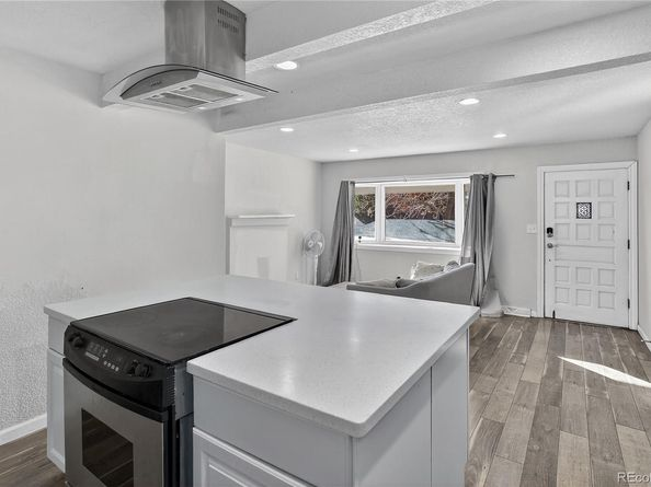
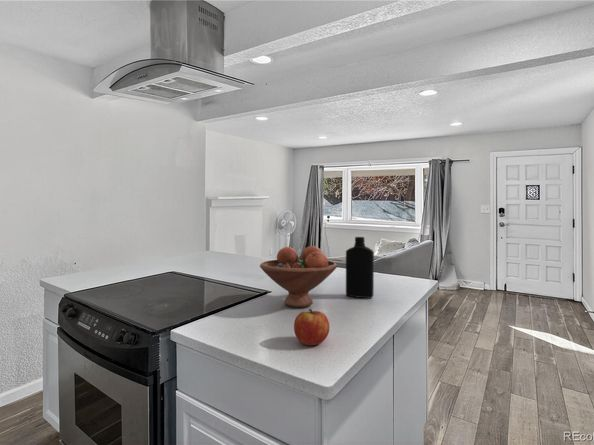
+ fruit bowl (298, 276)
+ apple (311, 325)
+ bottle (359, 266)
